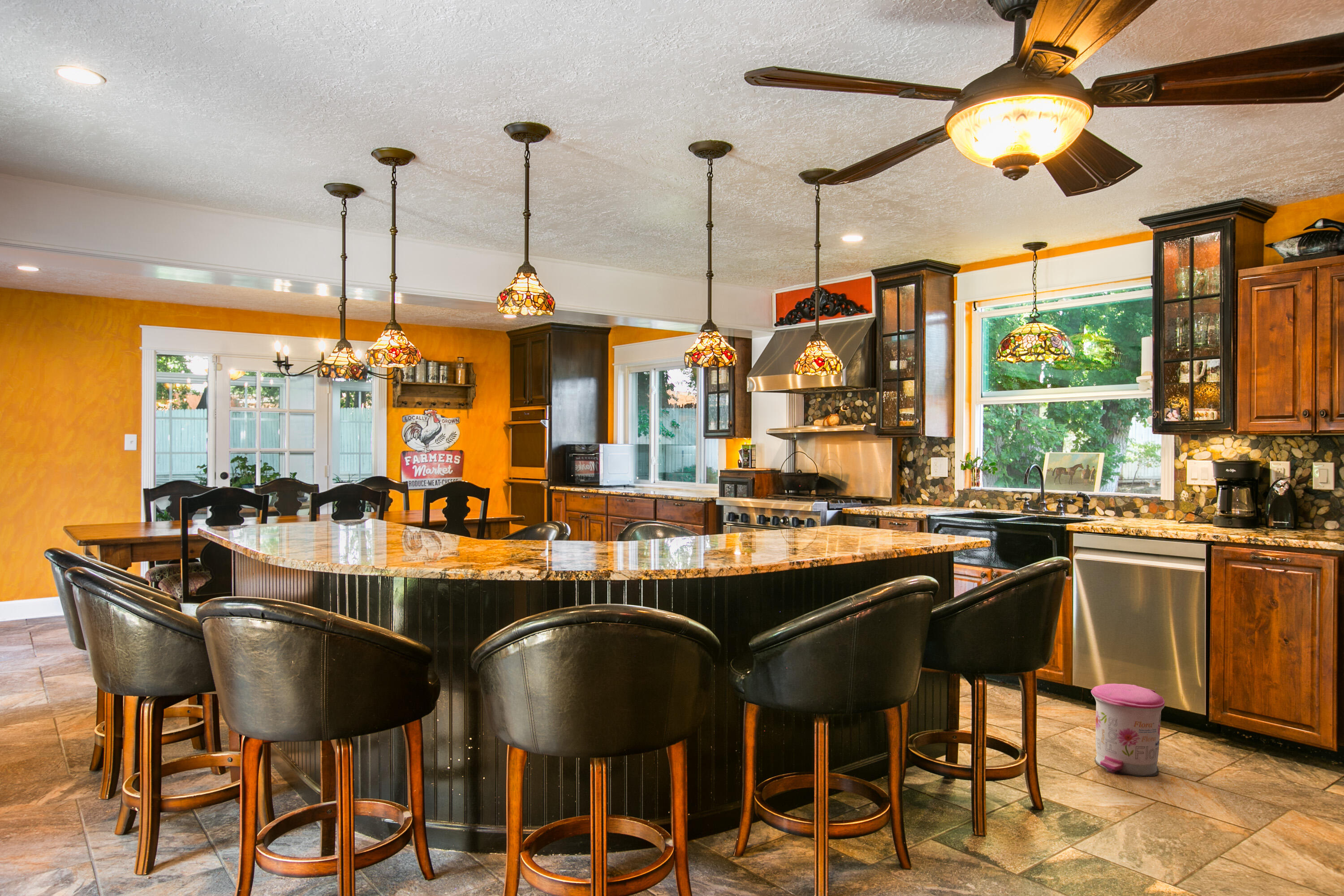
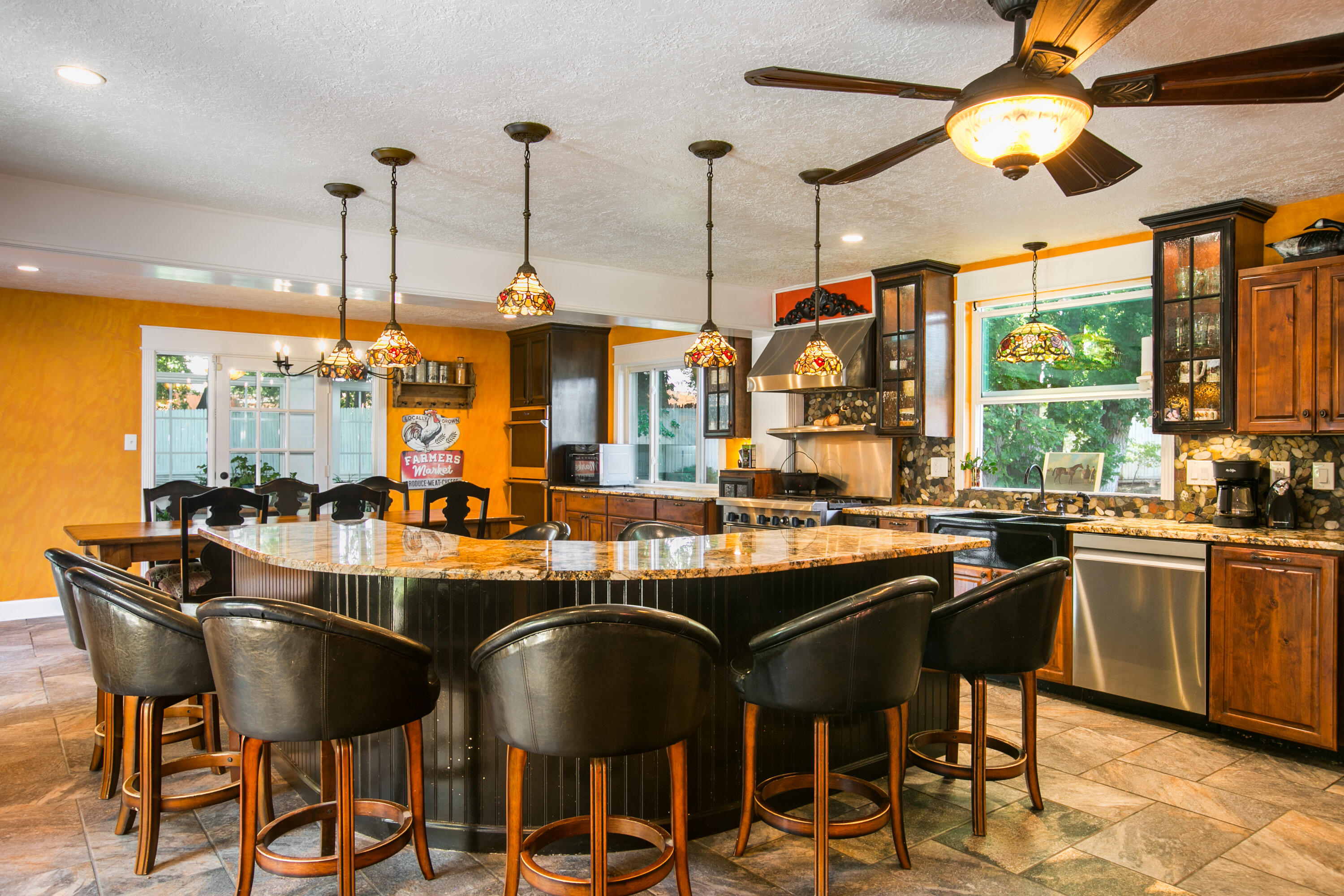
- trash can (1128, 727)
